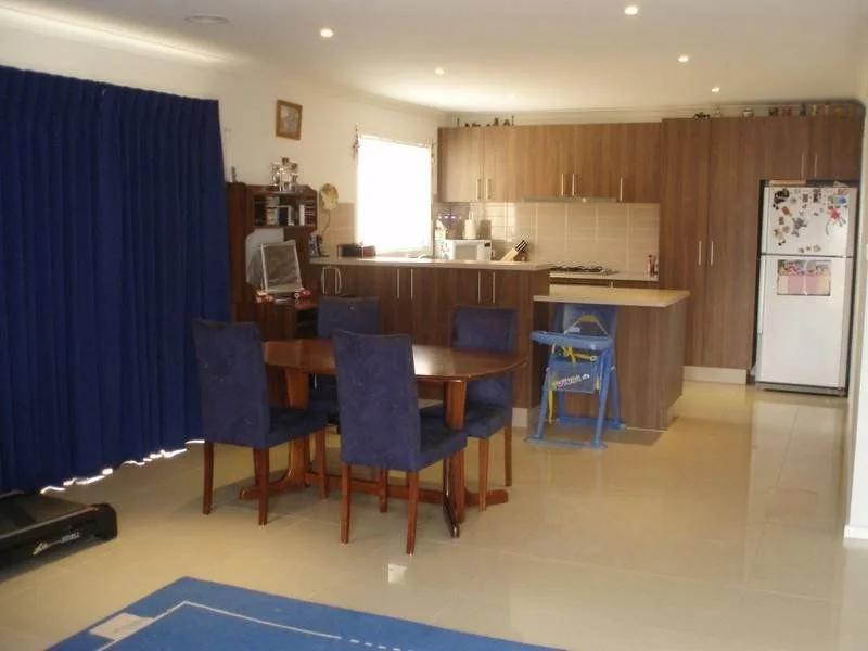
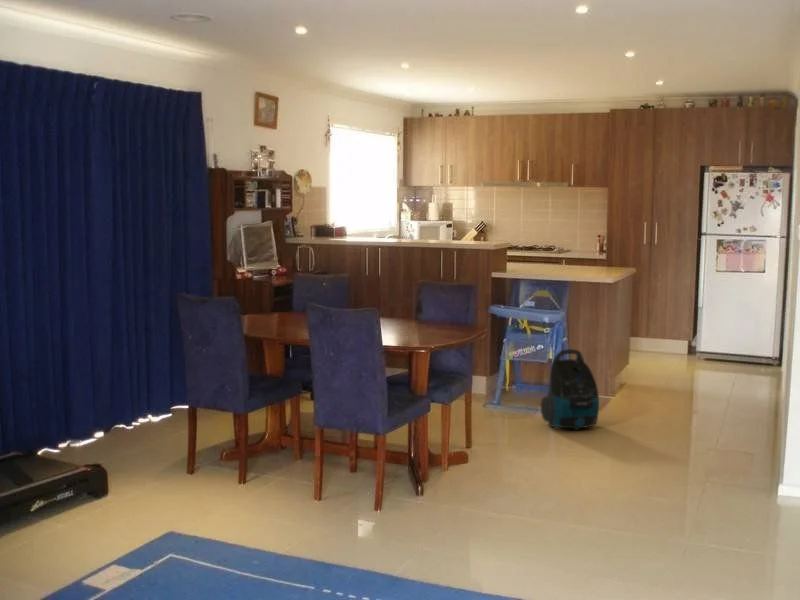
+ vacuum cleaner (571, 389)
